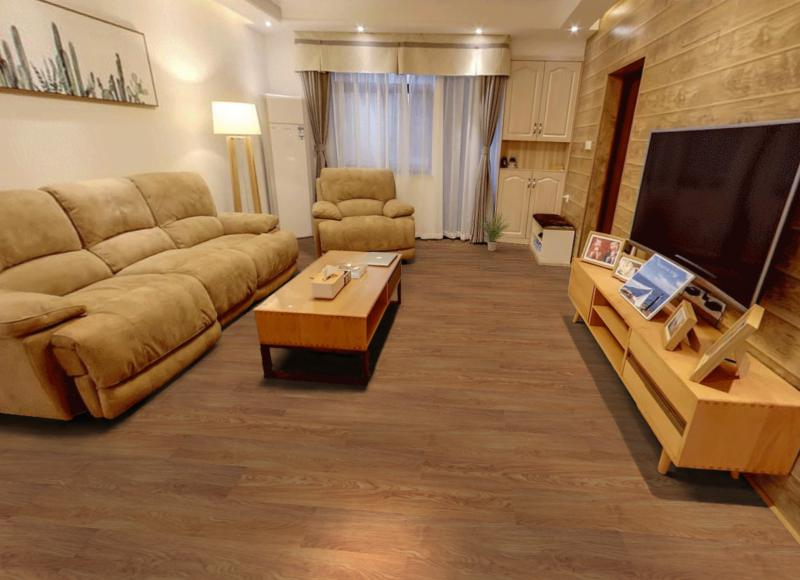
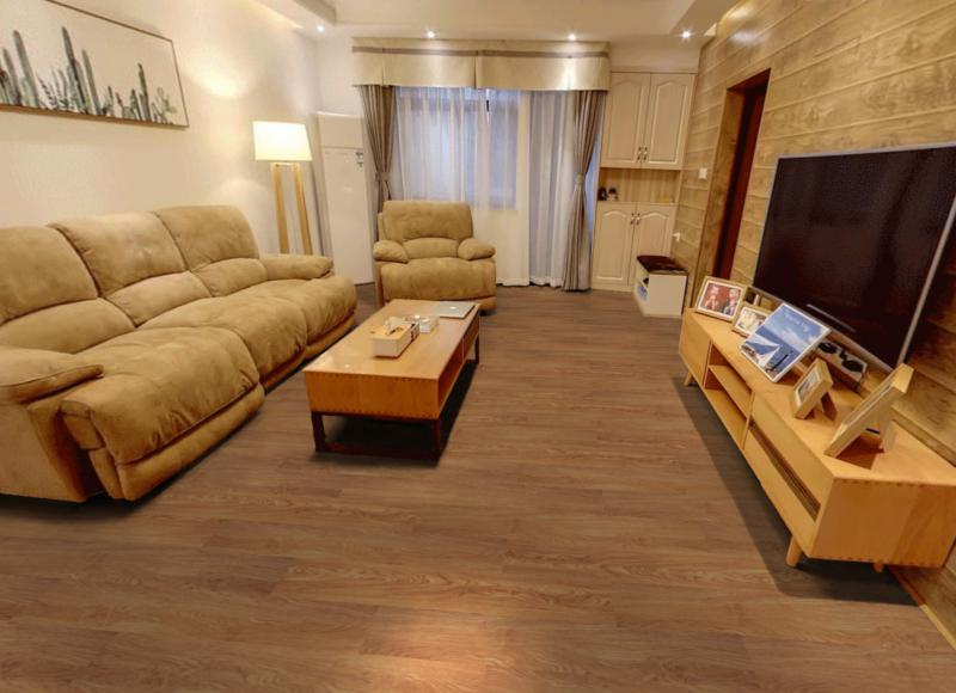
- potted plant (493, 232)
